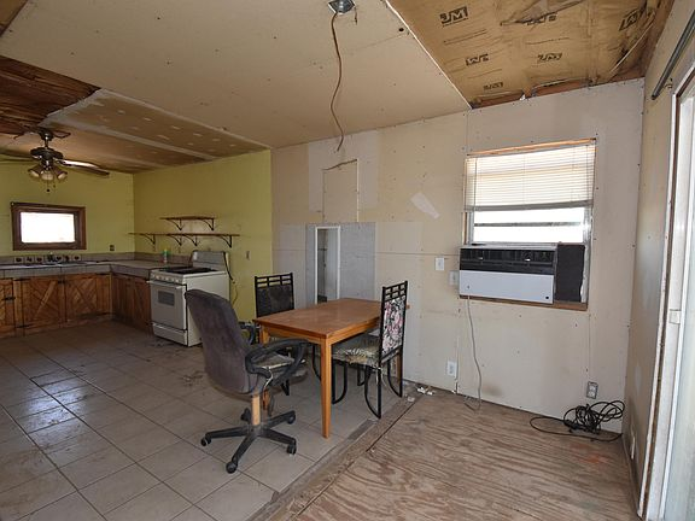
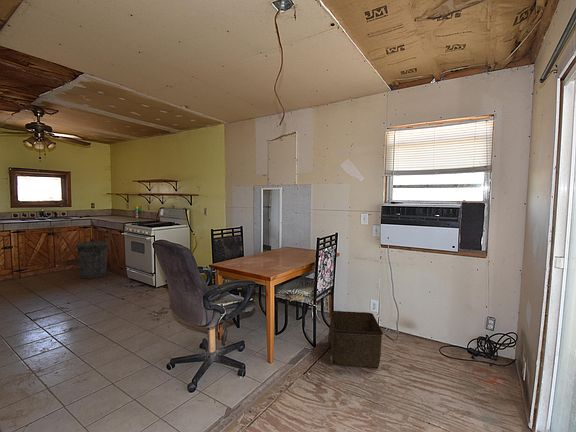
+ storage bin (352, 337)
+ trash can (93, 257)
